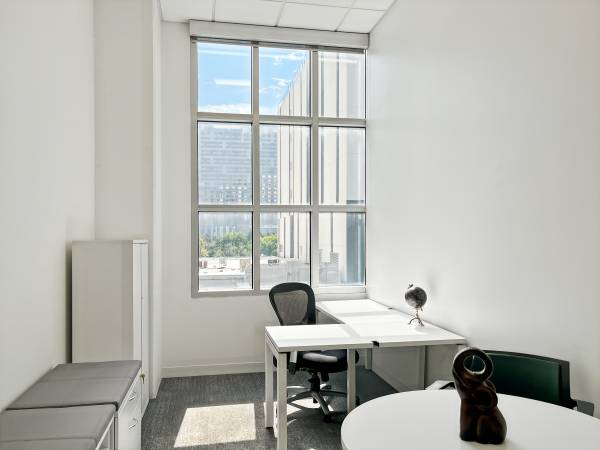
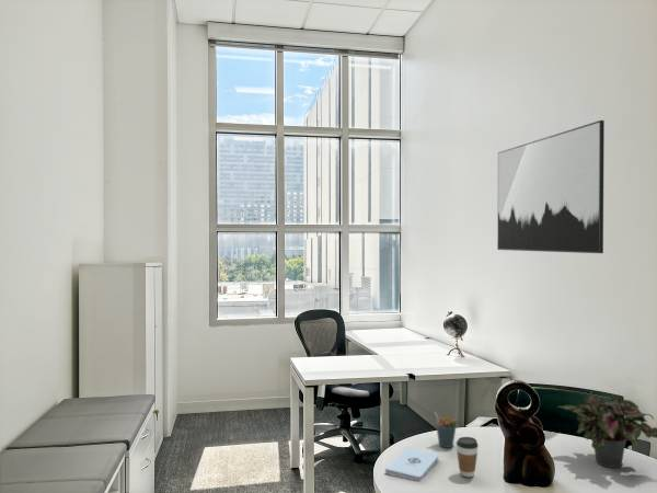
+ wall art (542, 195)
+ notepad (413, 463)
+ pen holder (446, 428)
+ coffee cup (466, 457)
+ potted plant (608, 432)
